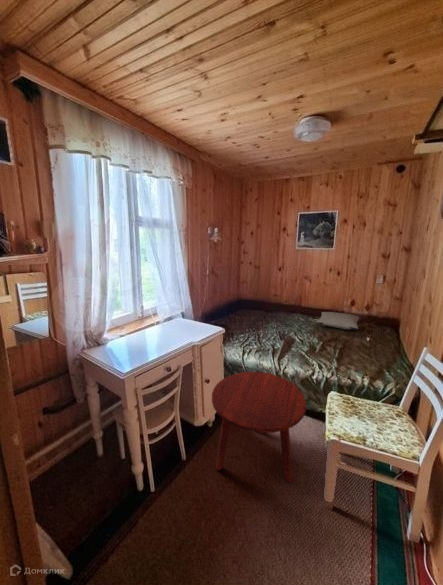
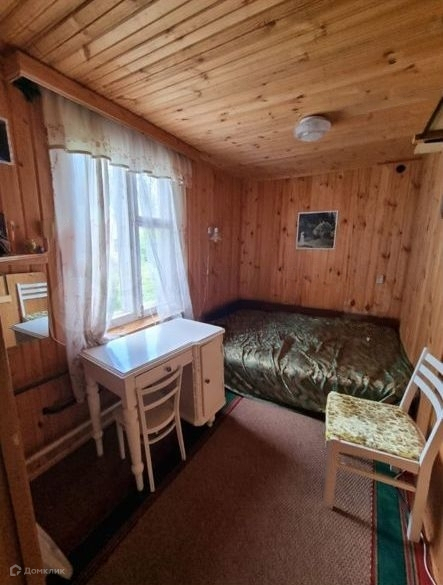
- pillow (338, 320)
- side table (256, 427)
